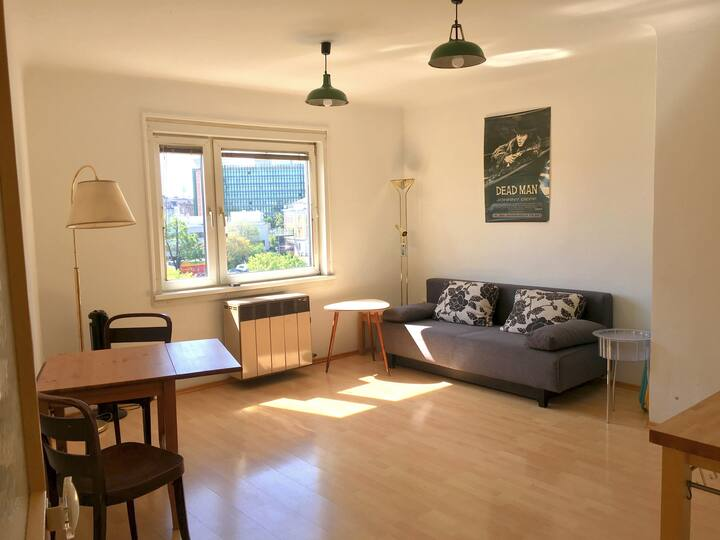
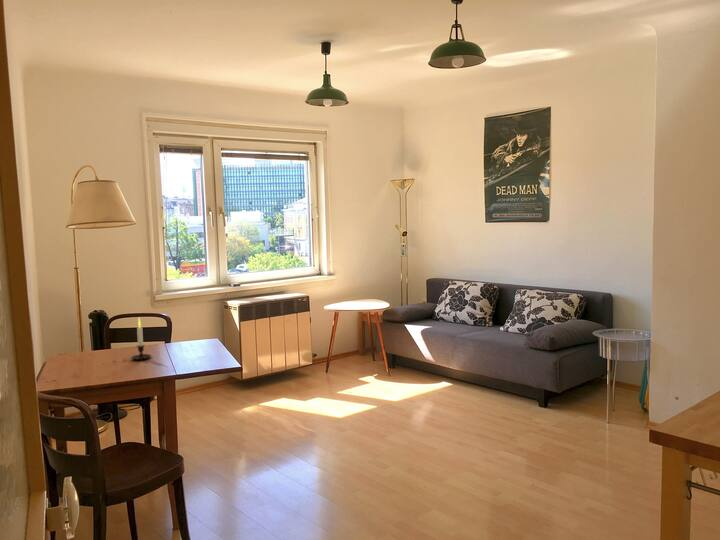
+ candle (140, 338)
